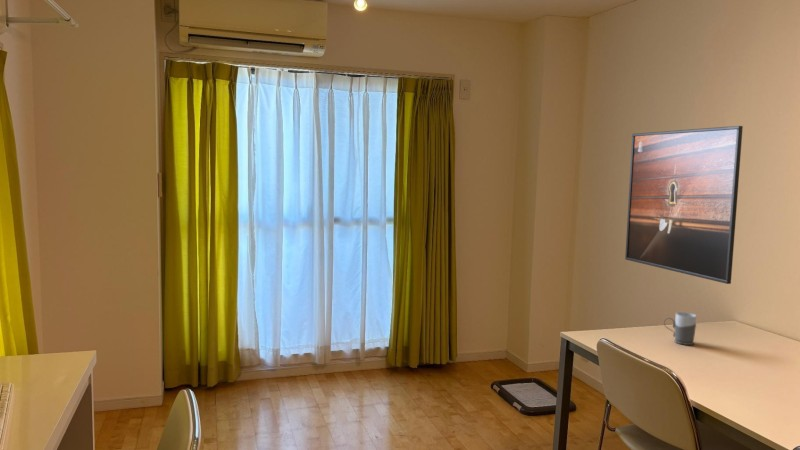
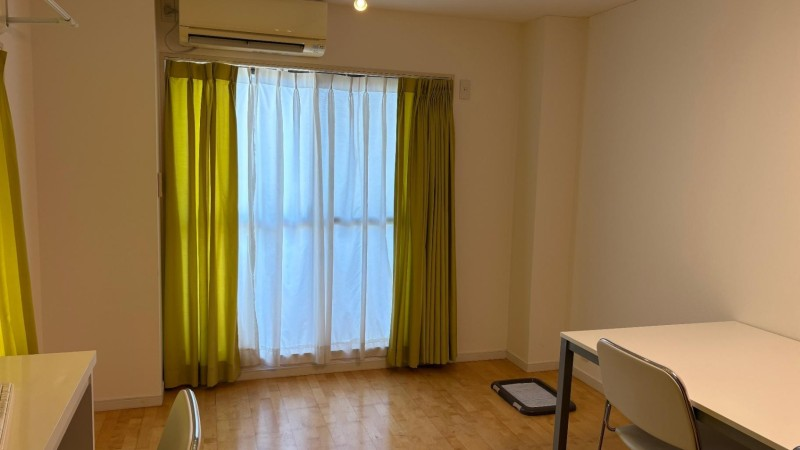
- mug (679, 327)
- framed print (676, 201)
